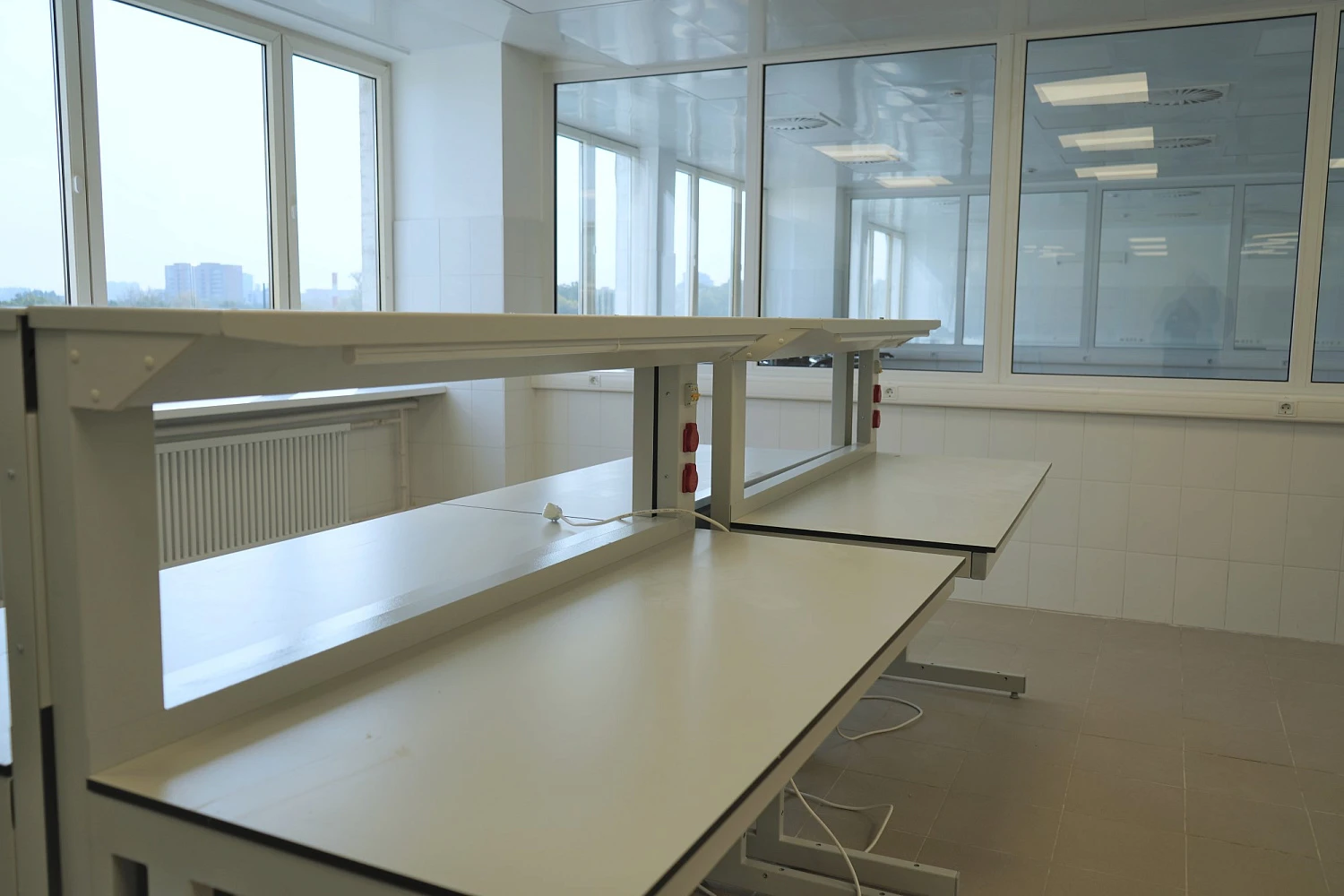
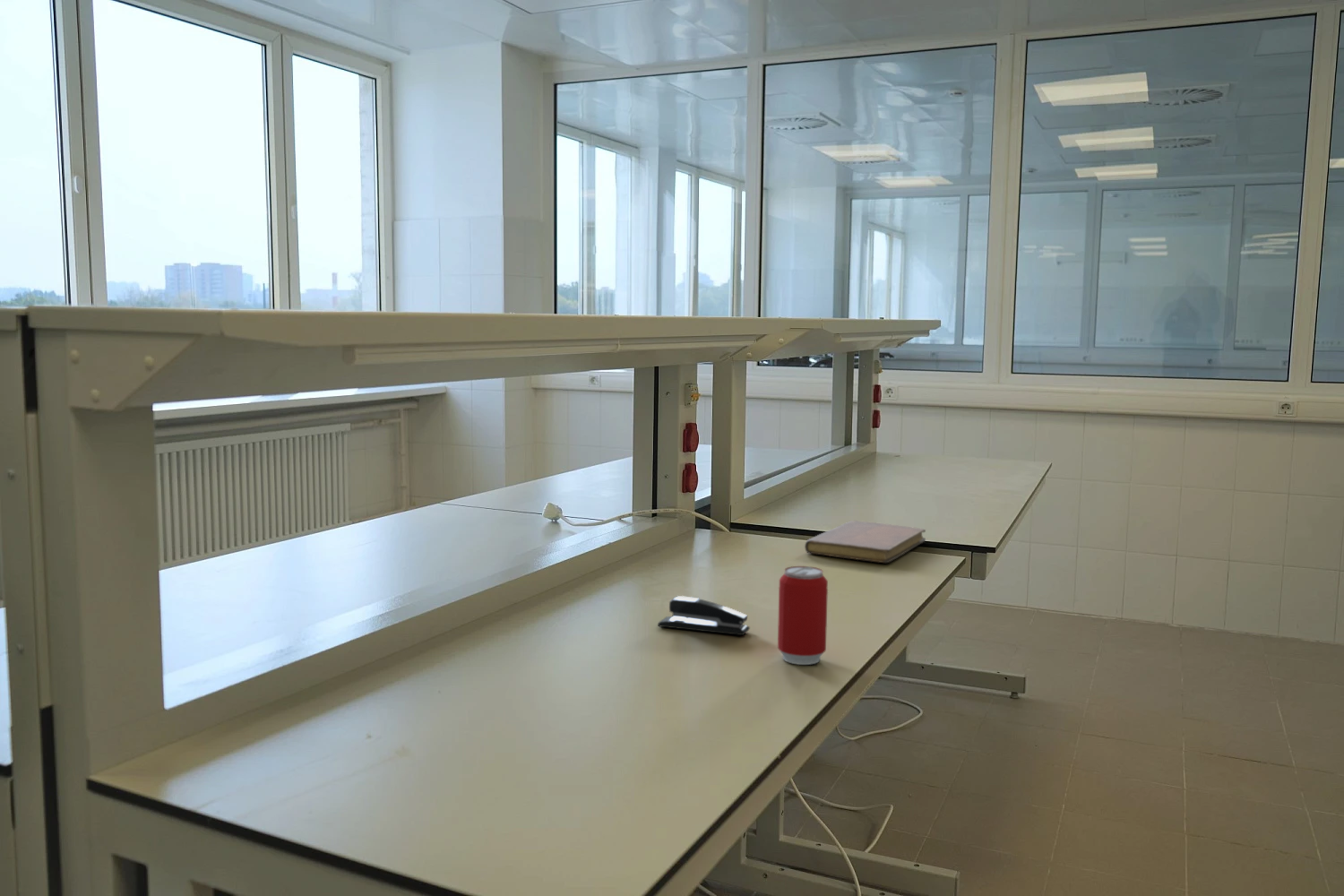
+ beverage can (802, 615)
+ notebook (866, 539)
+ stapler (703, 614)
